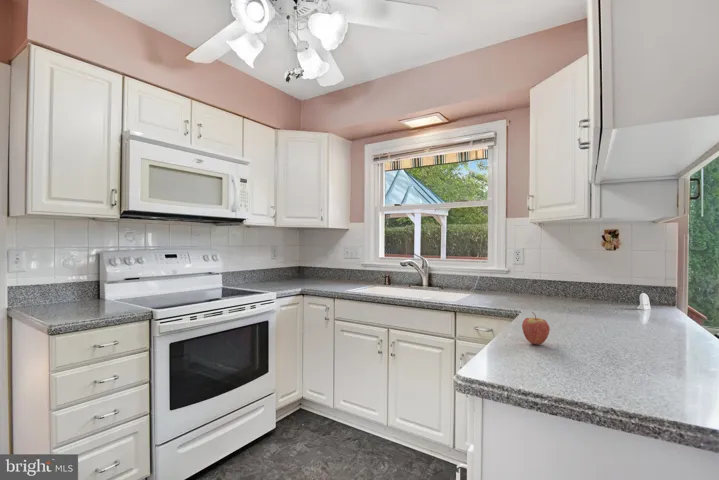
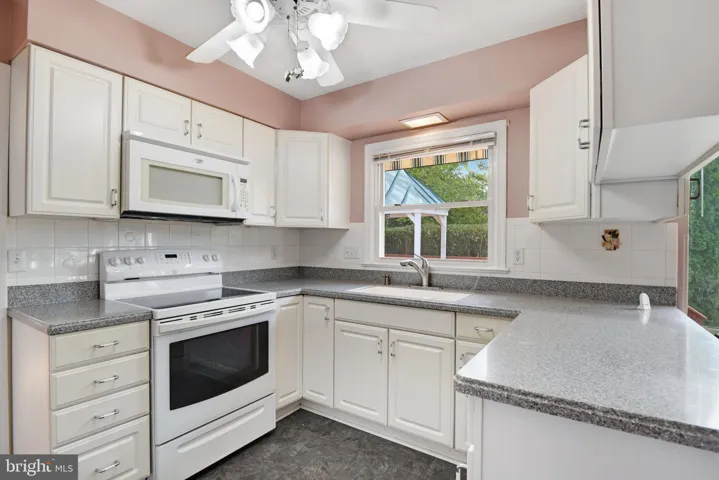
- fruit (535, 328)
